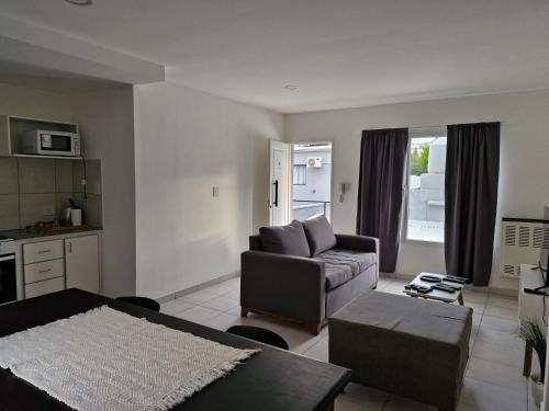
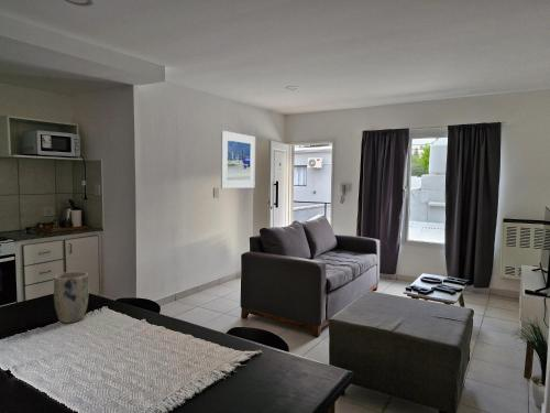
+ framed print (239, 161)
+ plant pot (72, 296)
